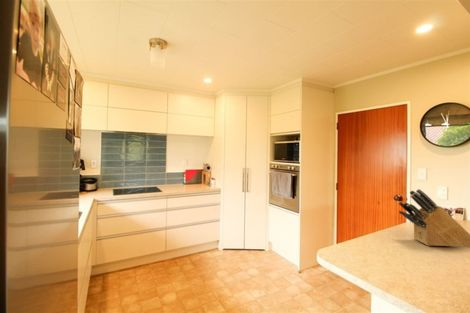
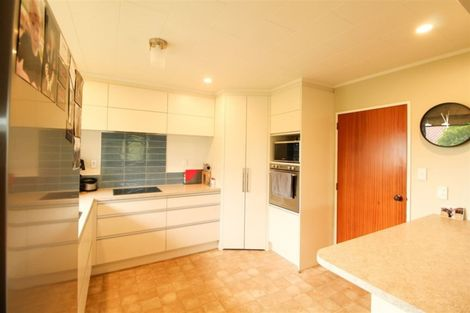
- knife block (435, 216)
